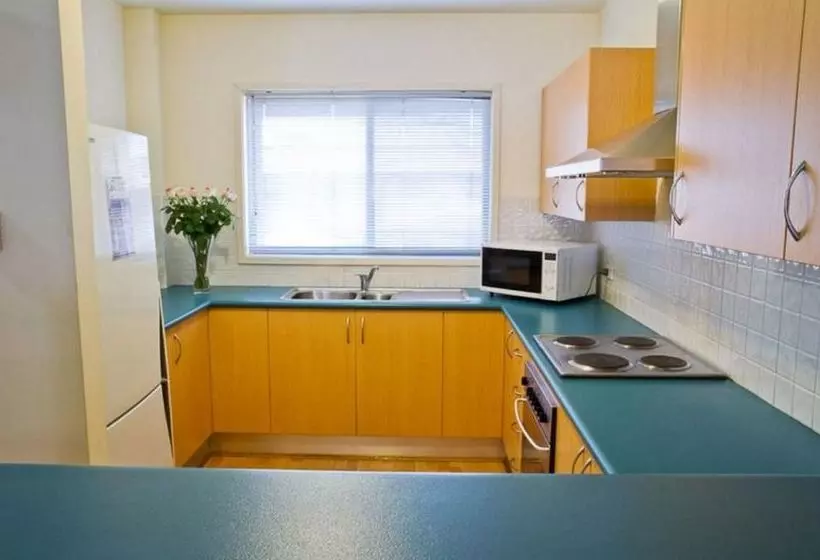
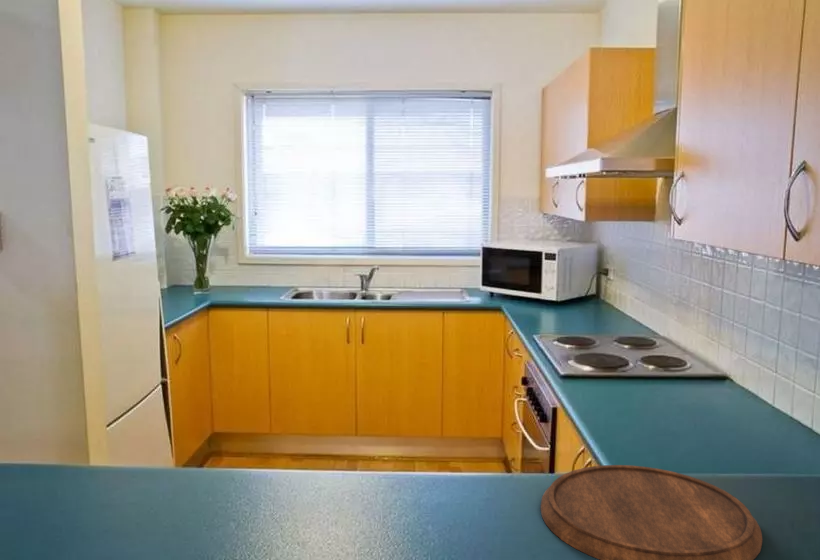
+ cutting board (645, 510)
